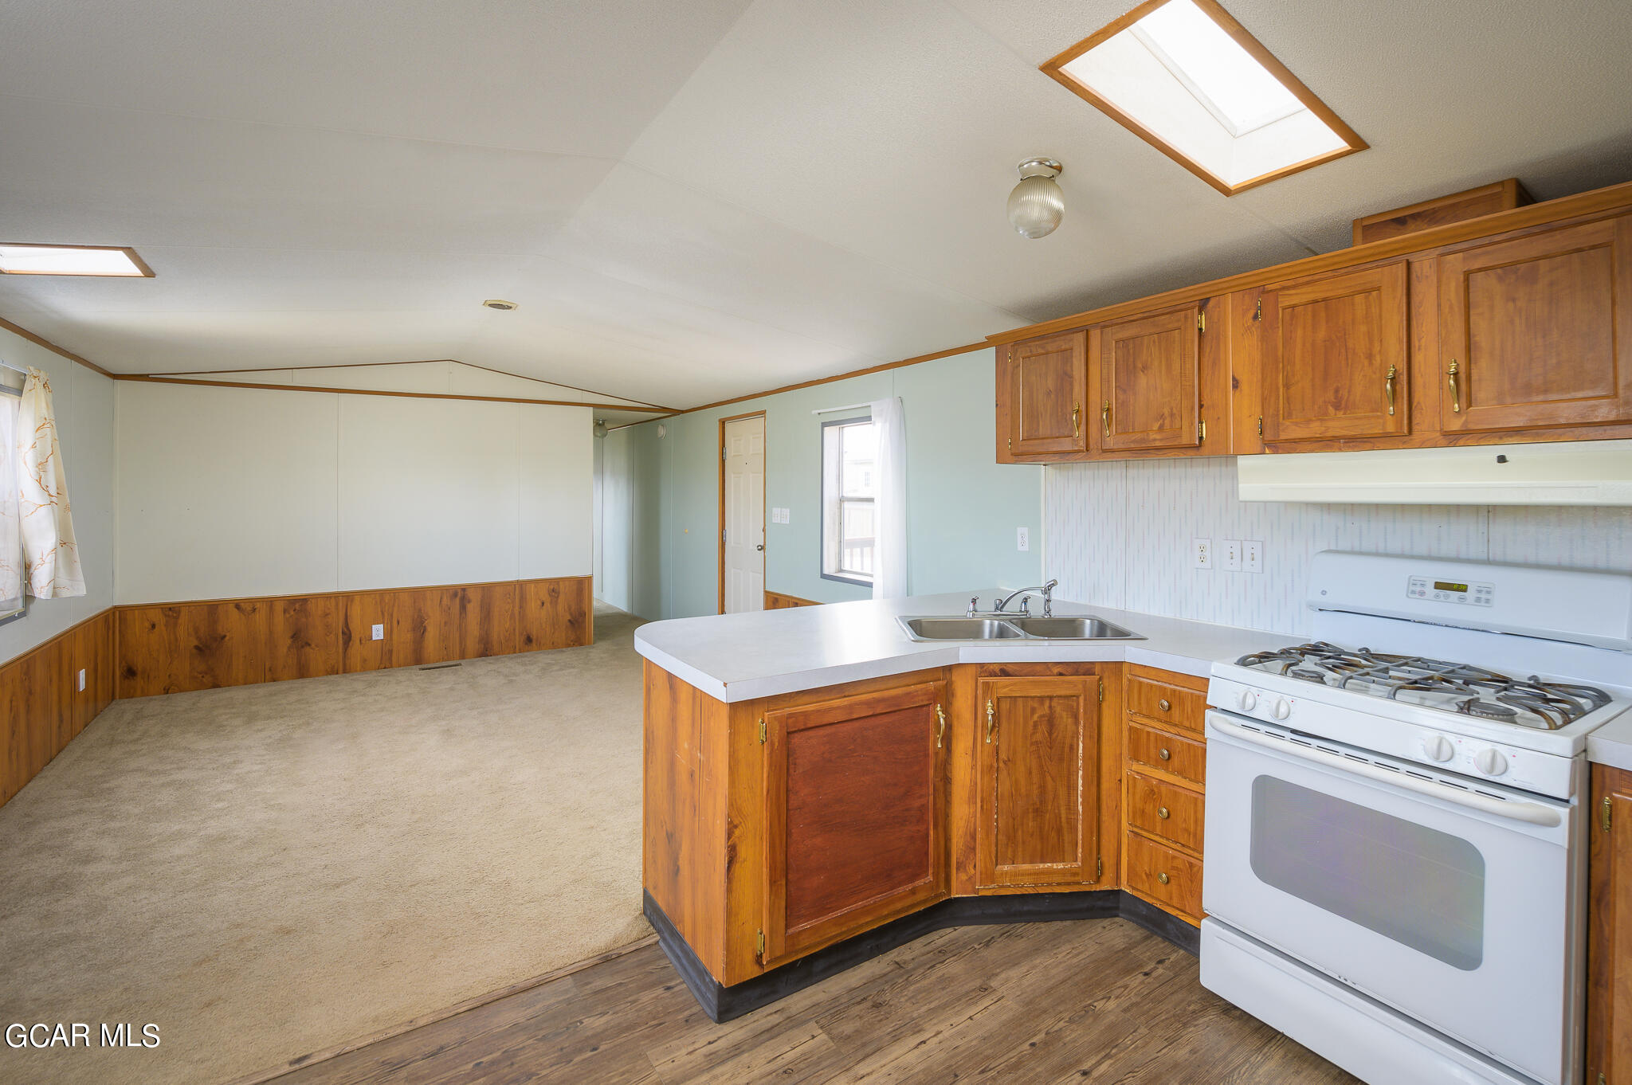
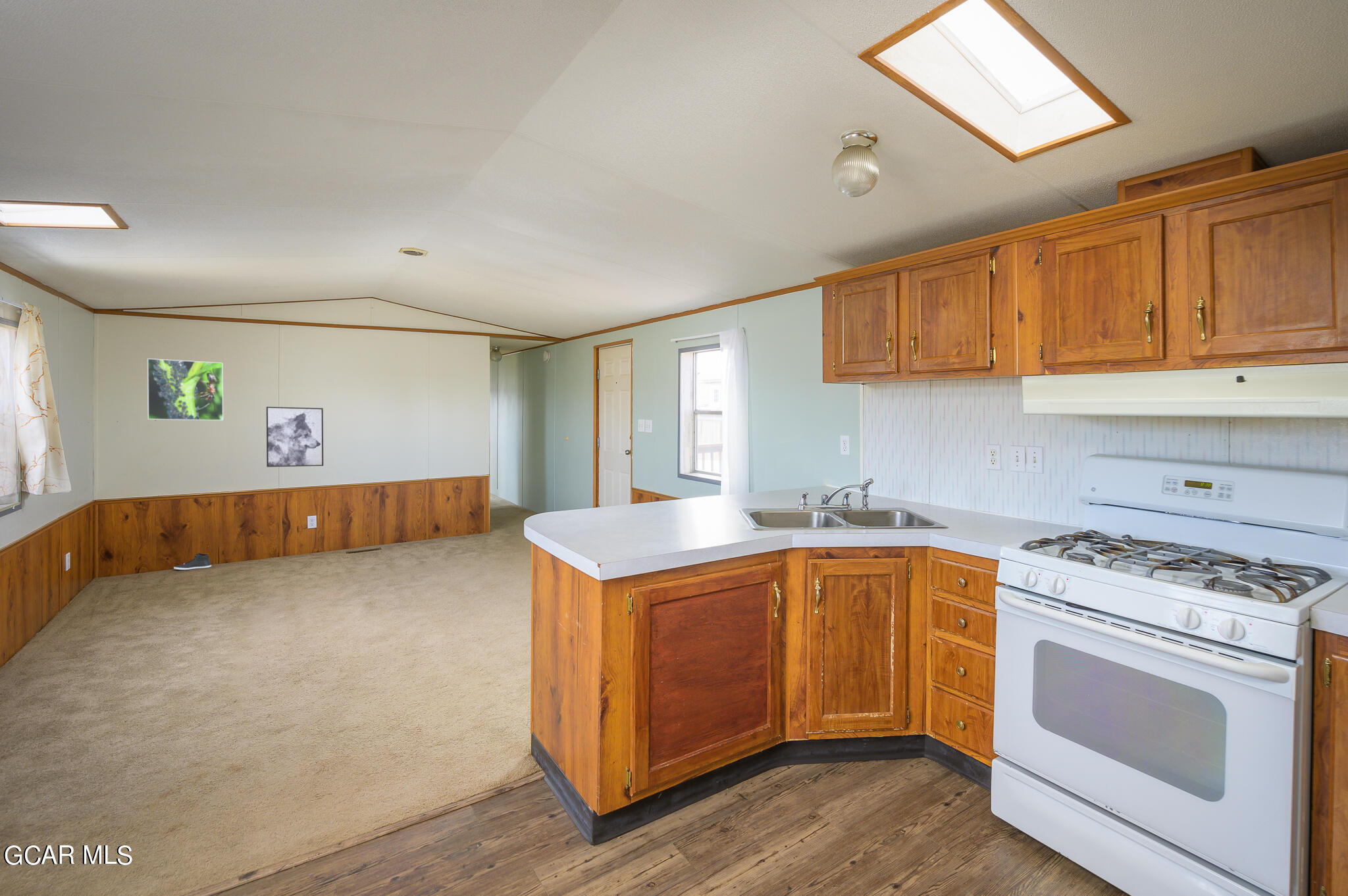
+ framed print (186, 390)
+ wall art (295, 437)
+ sneaker (192, 560)
